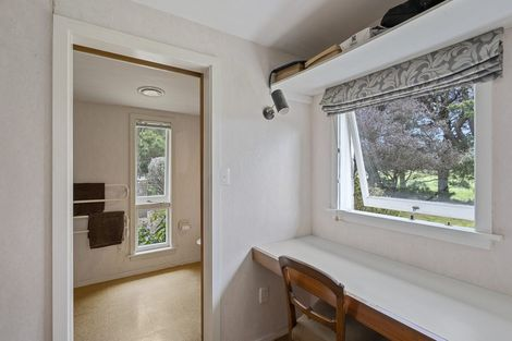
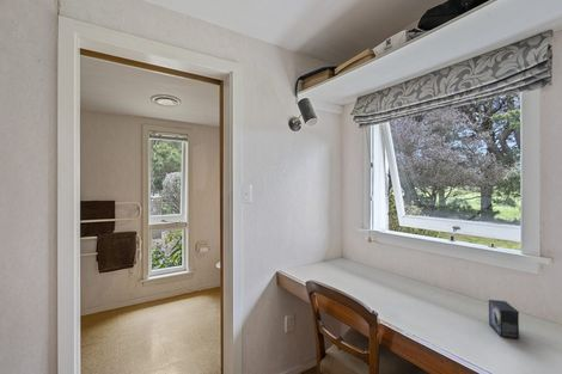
+ small box (502, 318)
